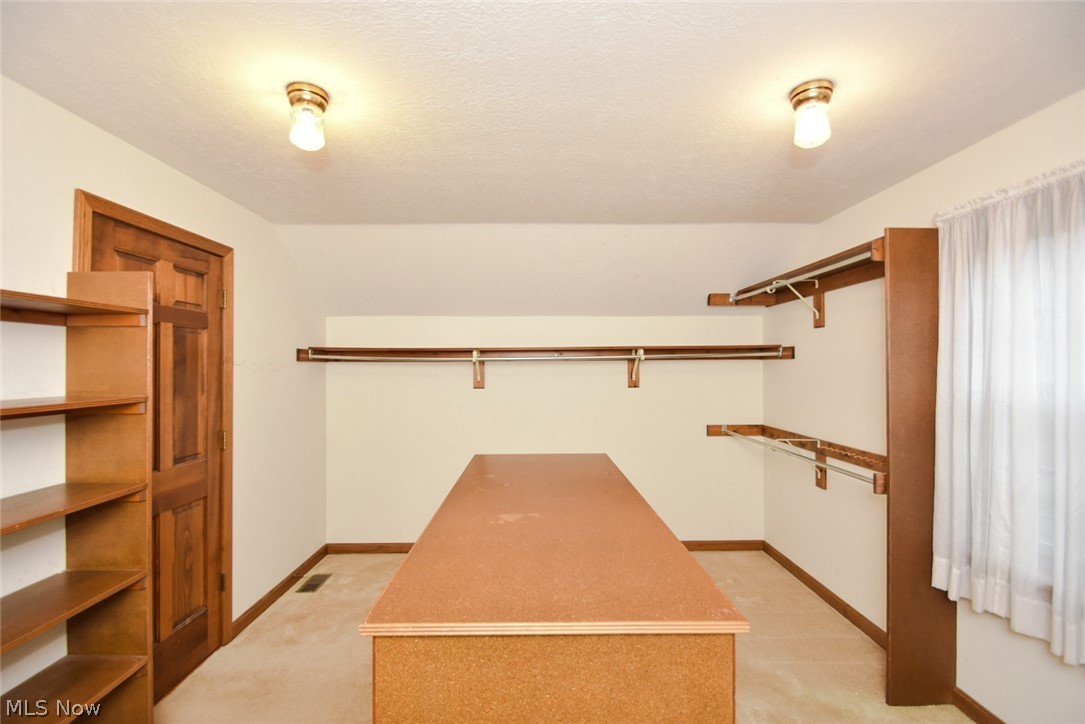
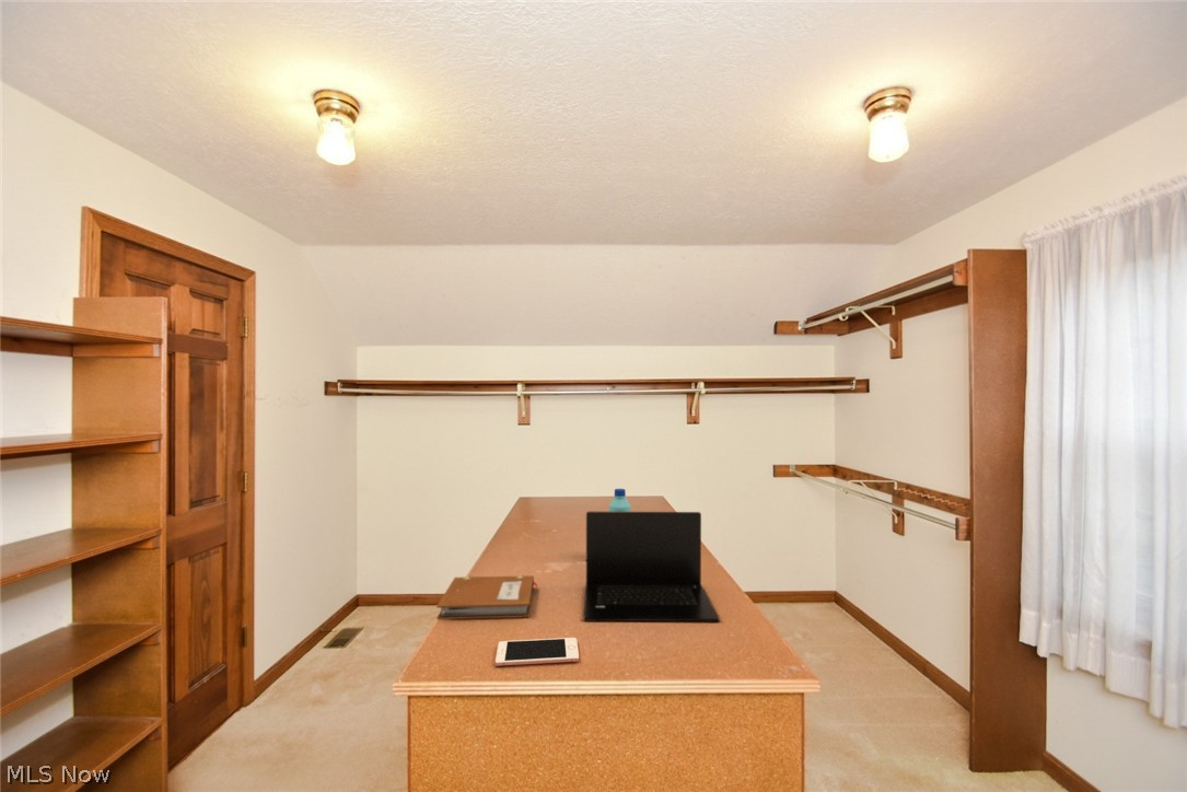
+ notebook (491, 594)
+ cell phone (537, 651)
+ laptop (647, 561)
+ water bottle (619, 511)
